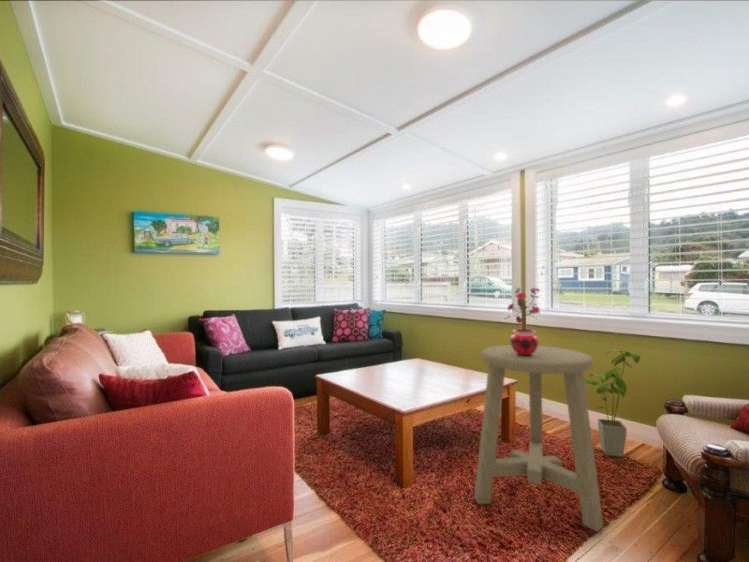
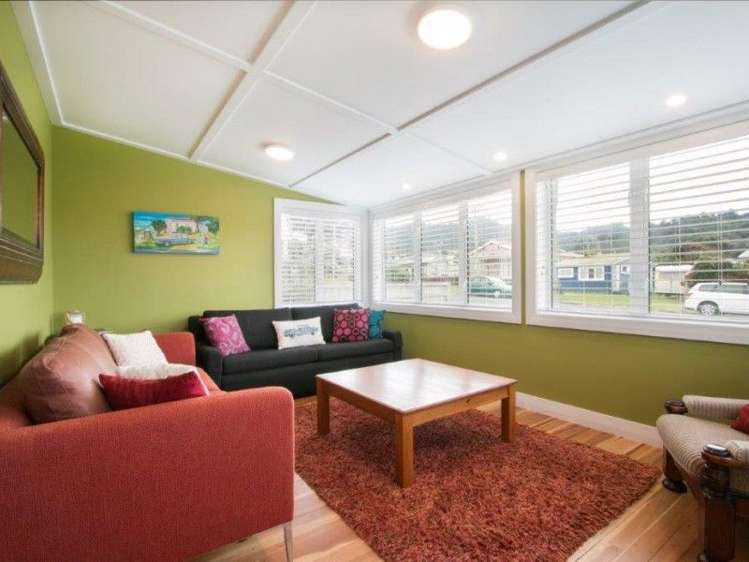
- house plant (613, 399)
- potted plant (522, 320)
- stool (530, 425)
